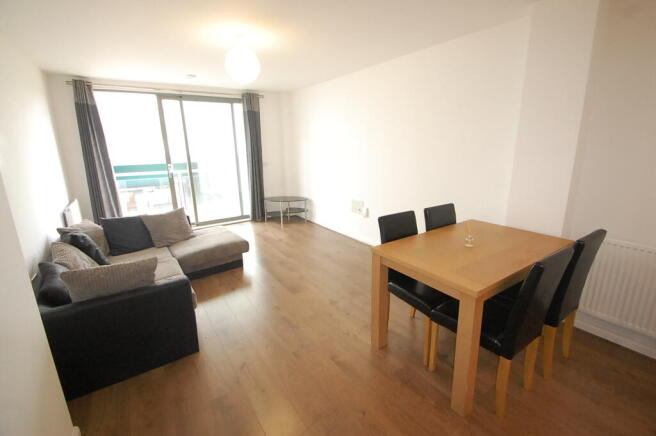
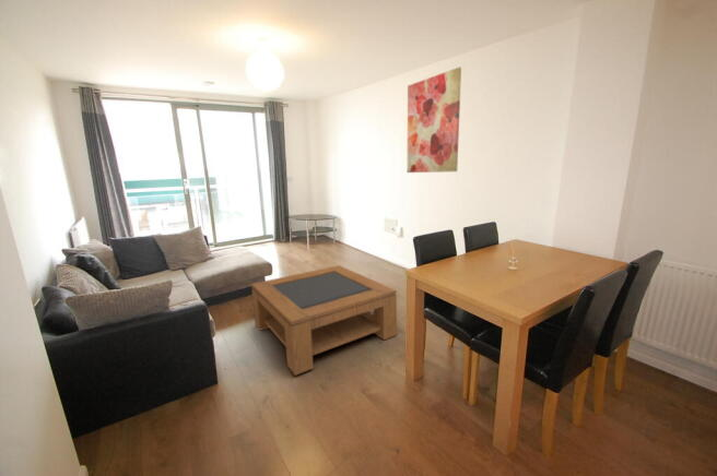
+ wall art (431, 126)
+ coffee table (321, 308)
